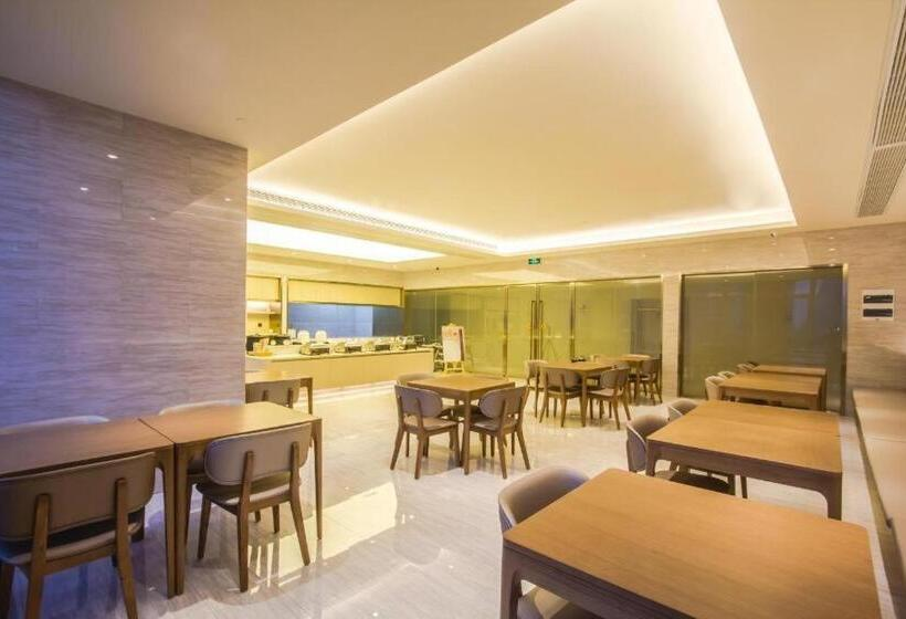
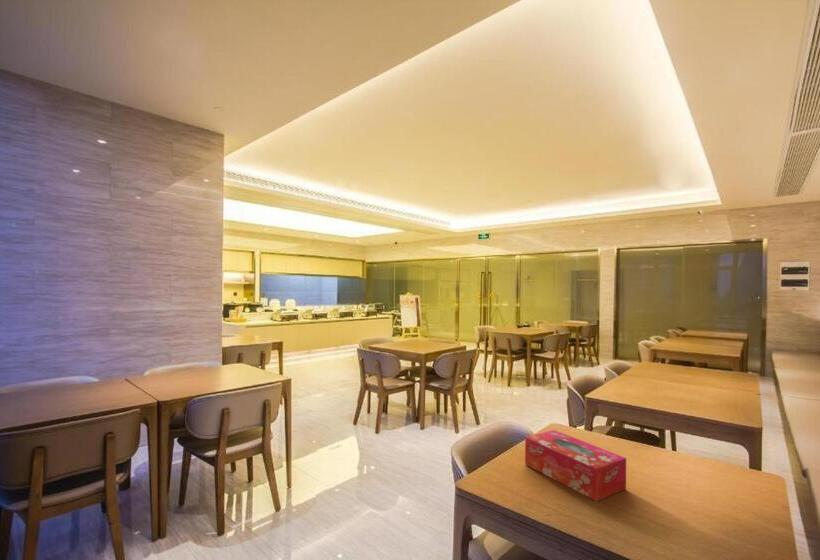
+ tissue box (572, 461)
